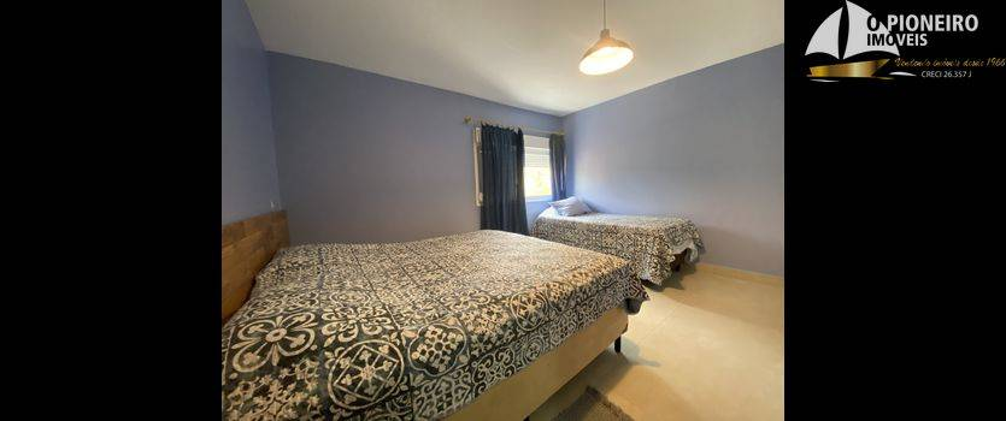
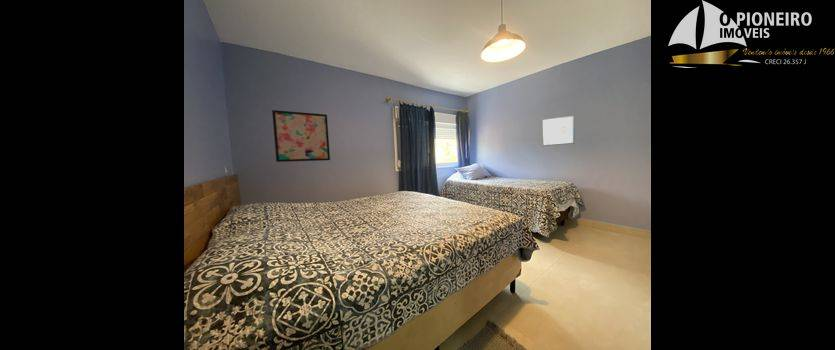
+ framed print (557, 131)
+ wall art (302, 137)
